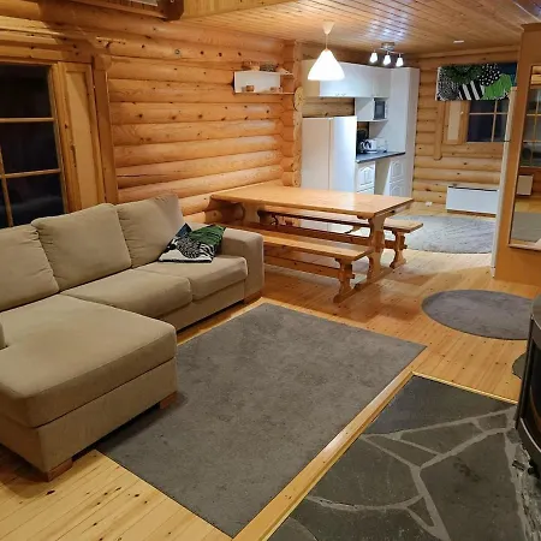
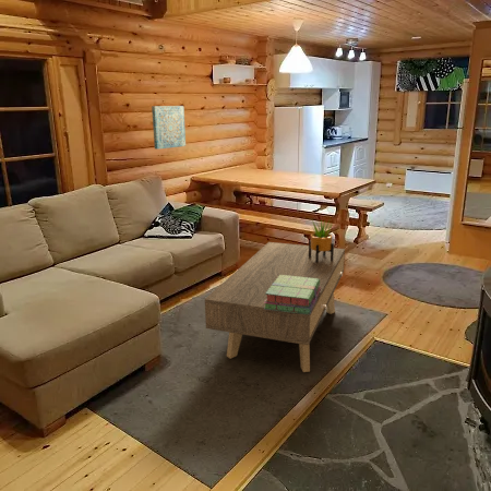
+ coffee table (283, 311)
+ wall art (169, 127)
+ stack of books (294, 292)
+ potted plant (321, 238)
